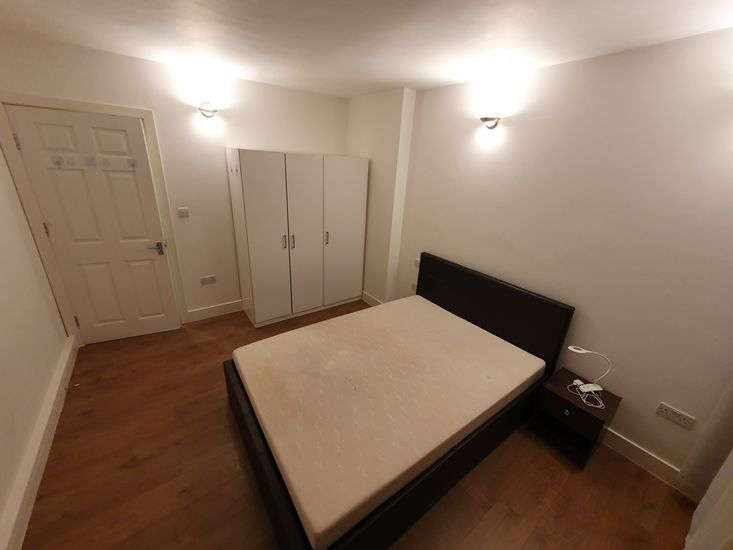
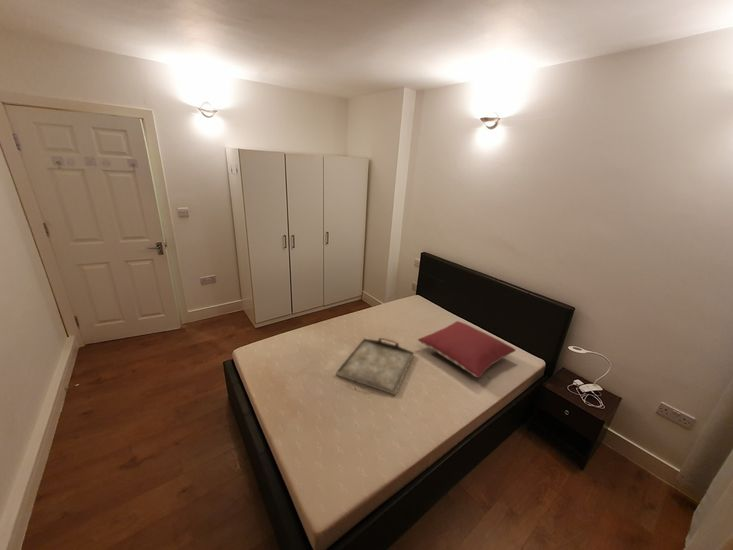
+ serving tray (377, 359)
+ pillow (466, 345)
